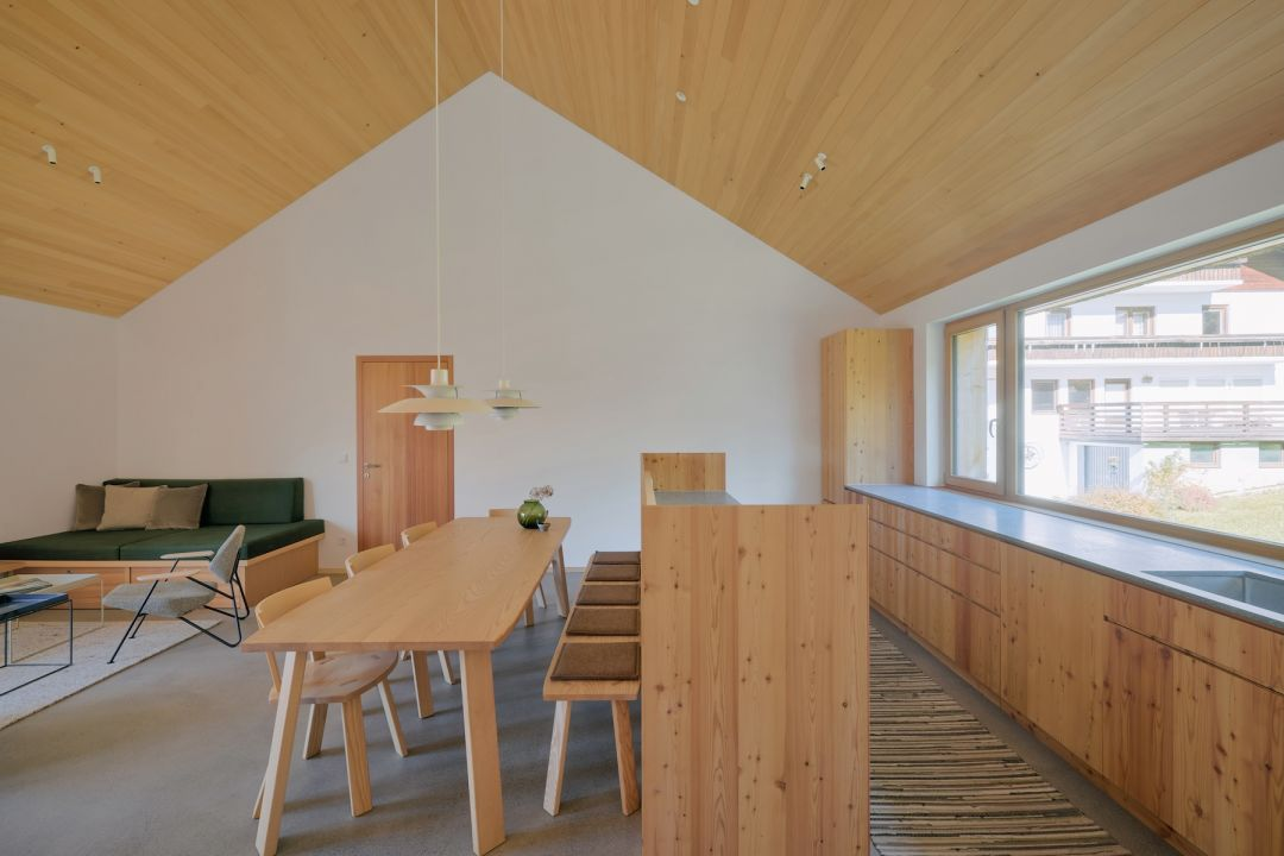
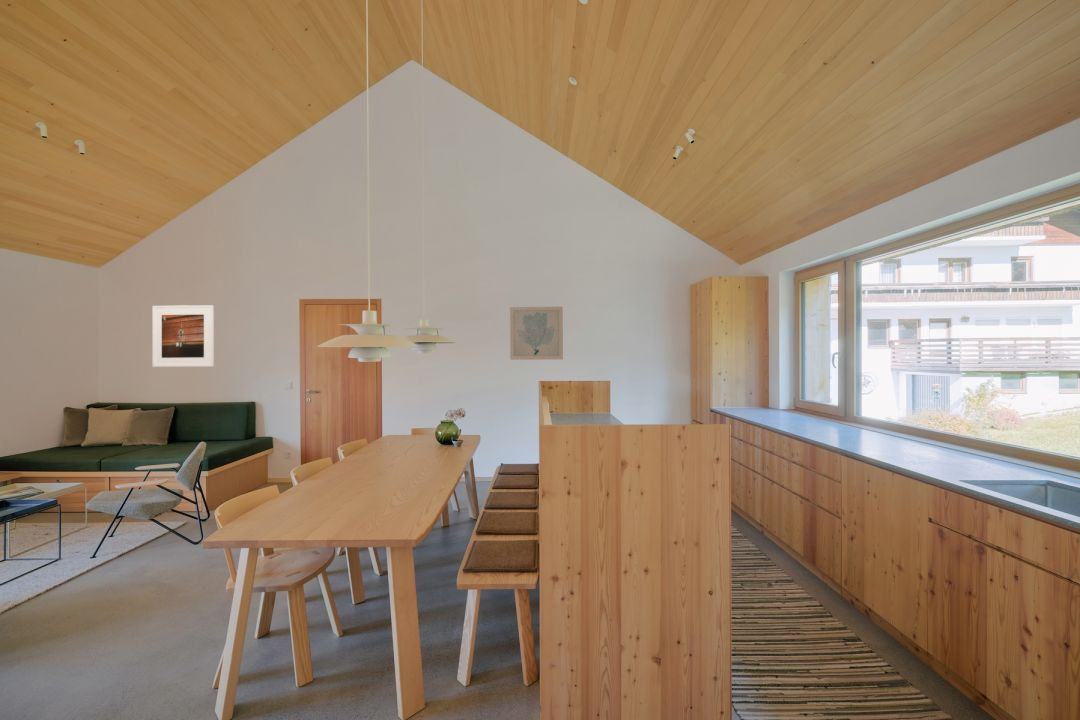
+ wall art (536, 333)
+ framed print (183, 336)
